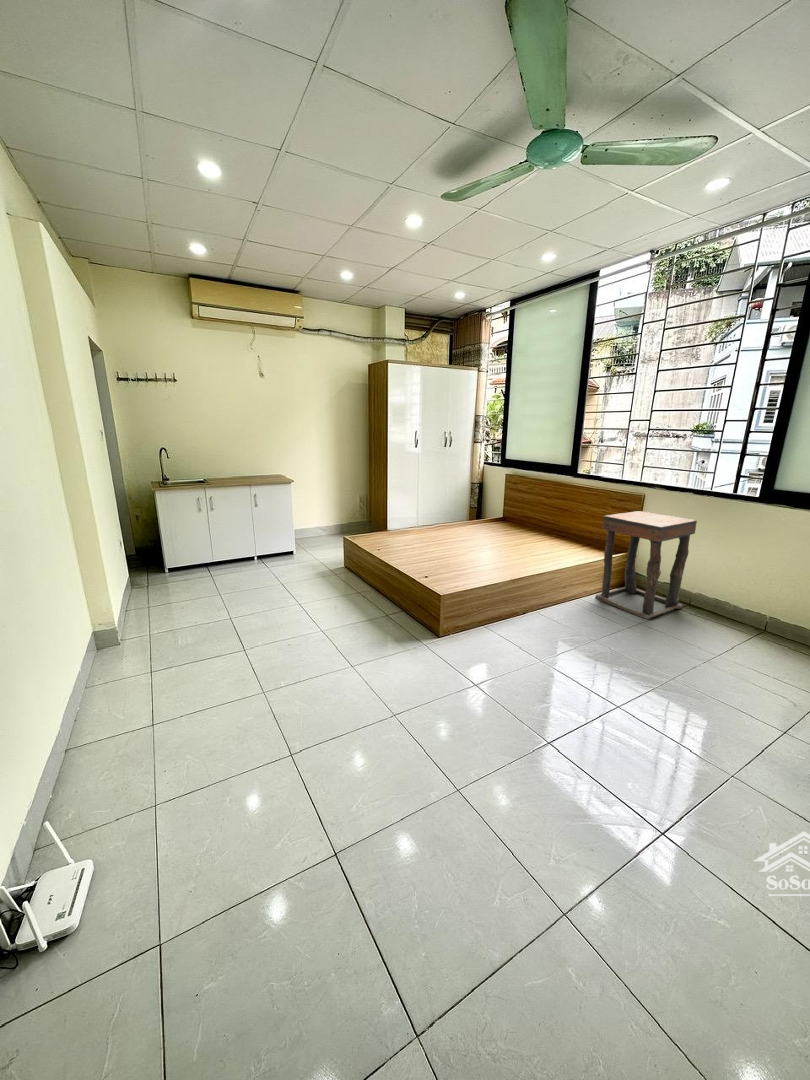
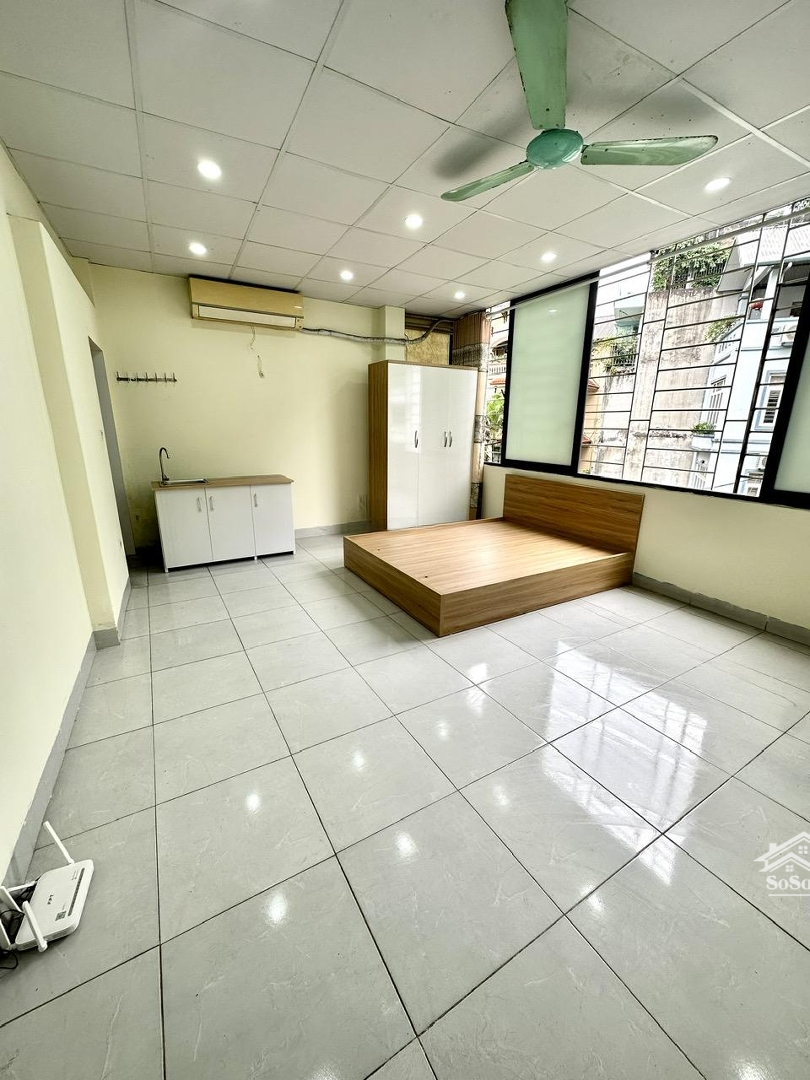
- side table (647, 564)
